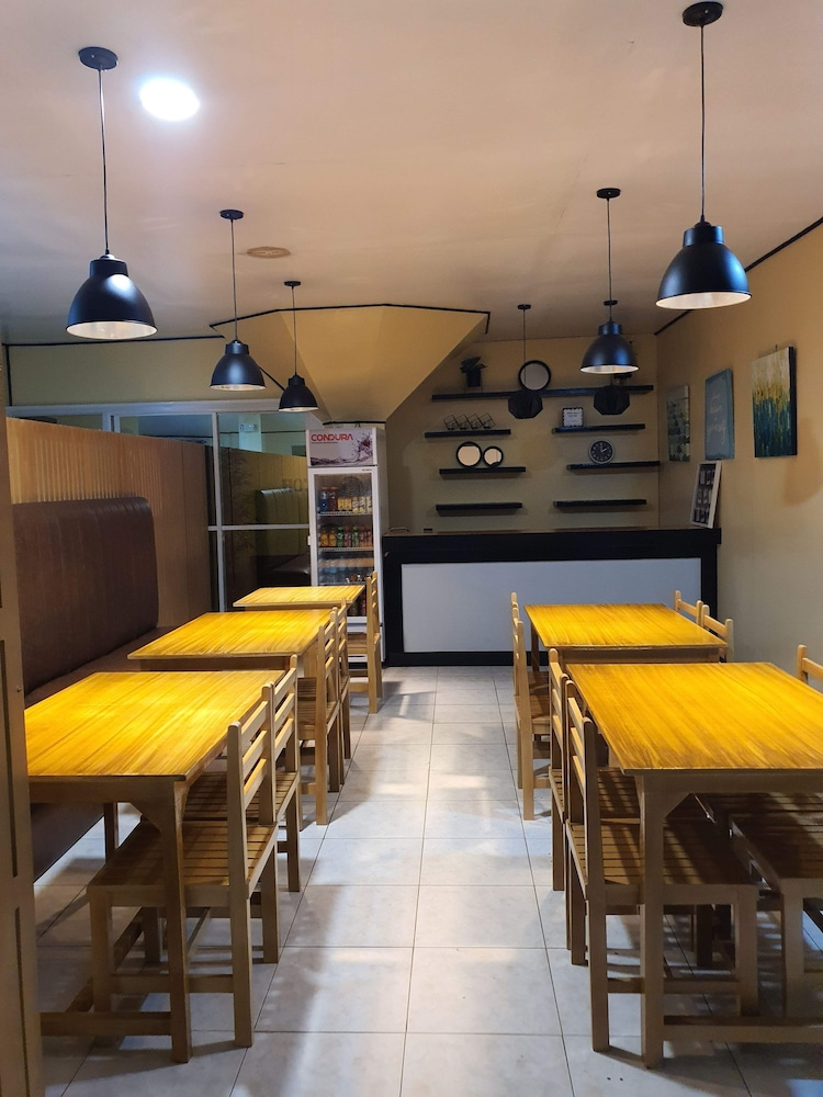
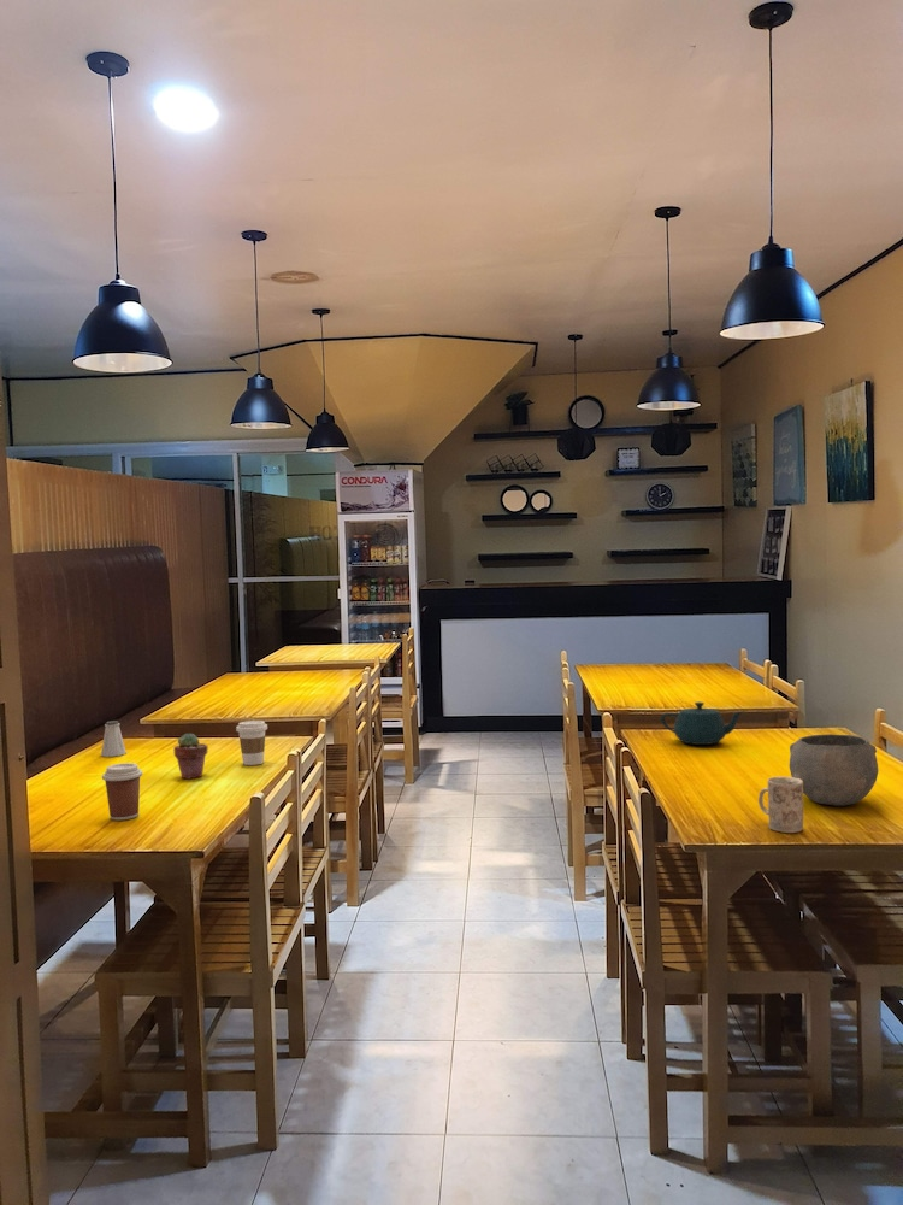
+ saltshaker (112, 737)
+ mug (781, 803)
+ teapot (702, 722)
+ coffee cup (252, 742)
+ potted succulent (190, 754)
+ coffee cup (123, 790)
+ bowl (833, 770)
